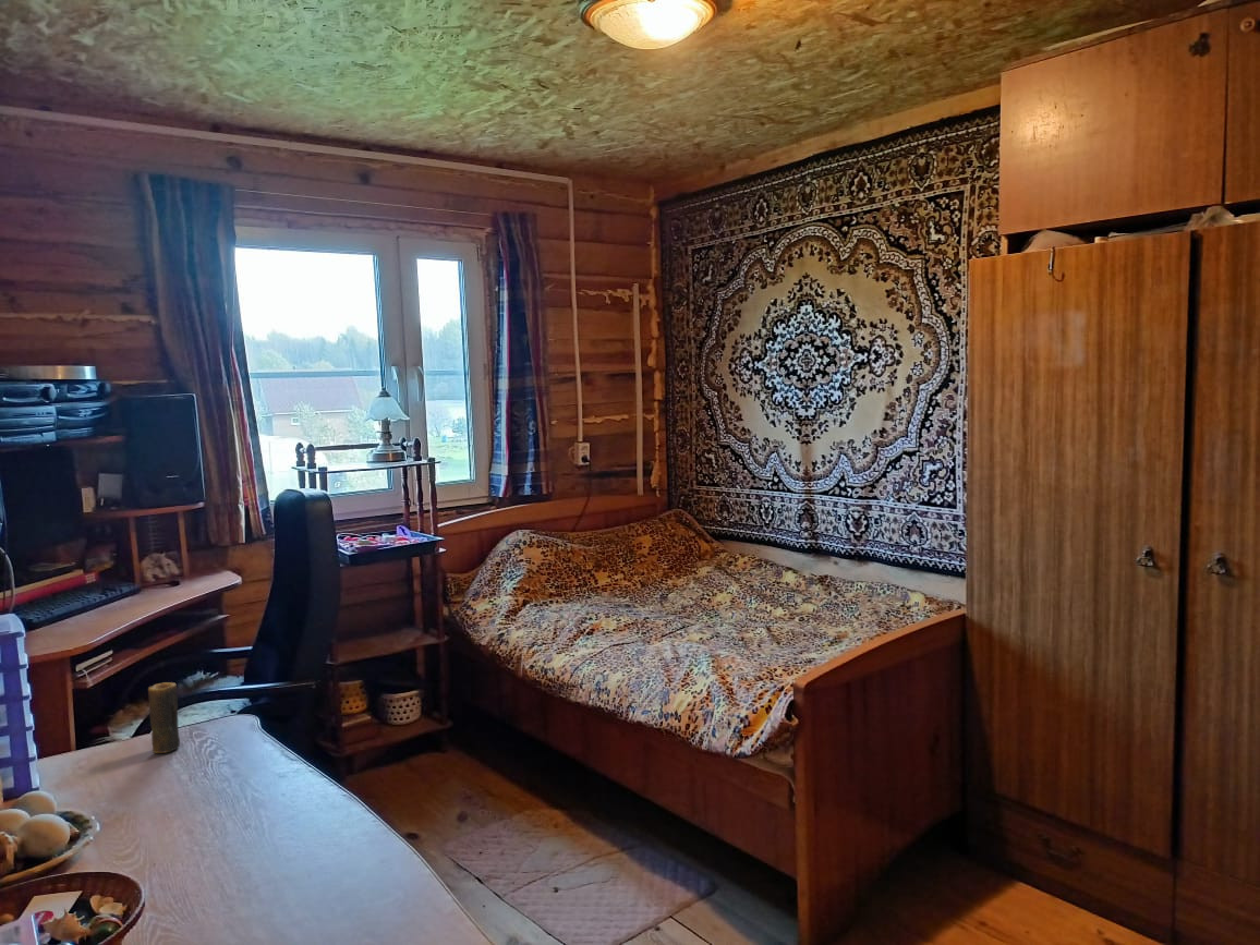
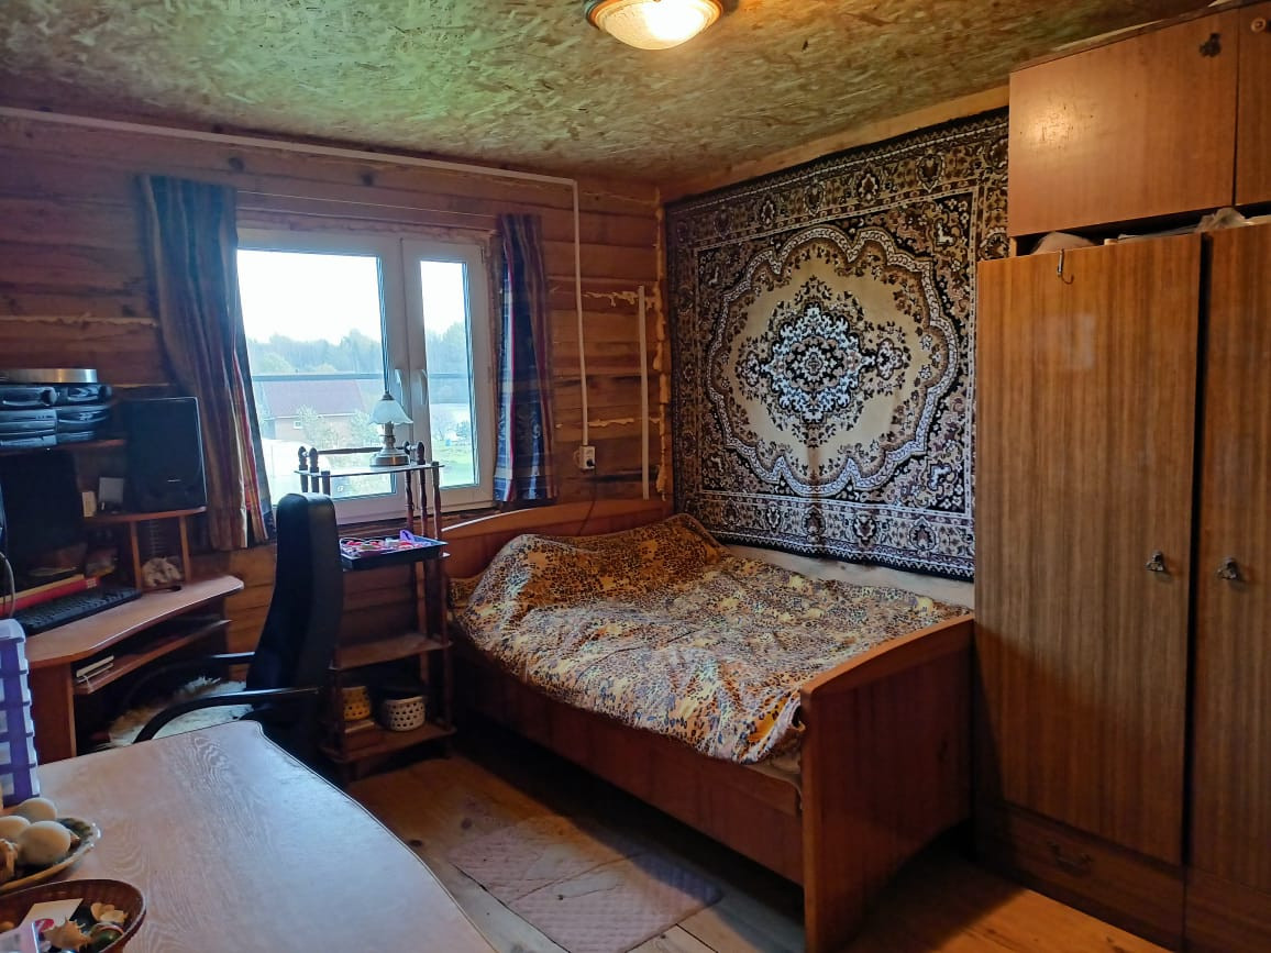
- candle (165, 716)
